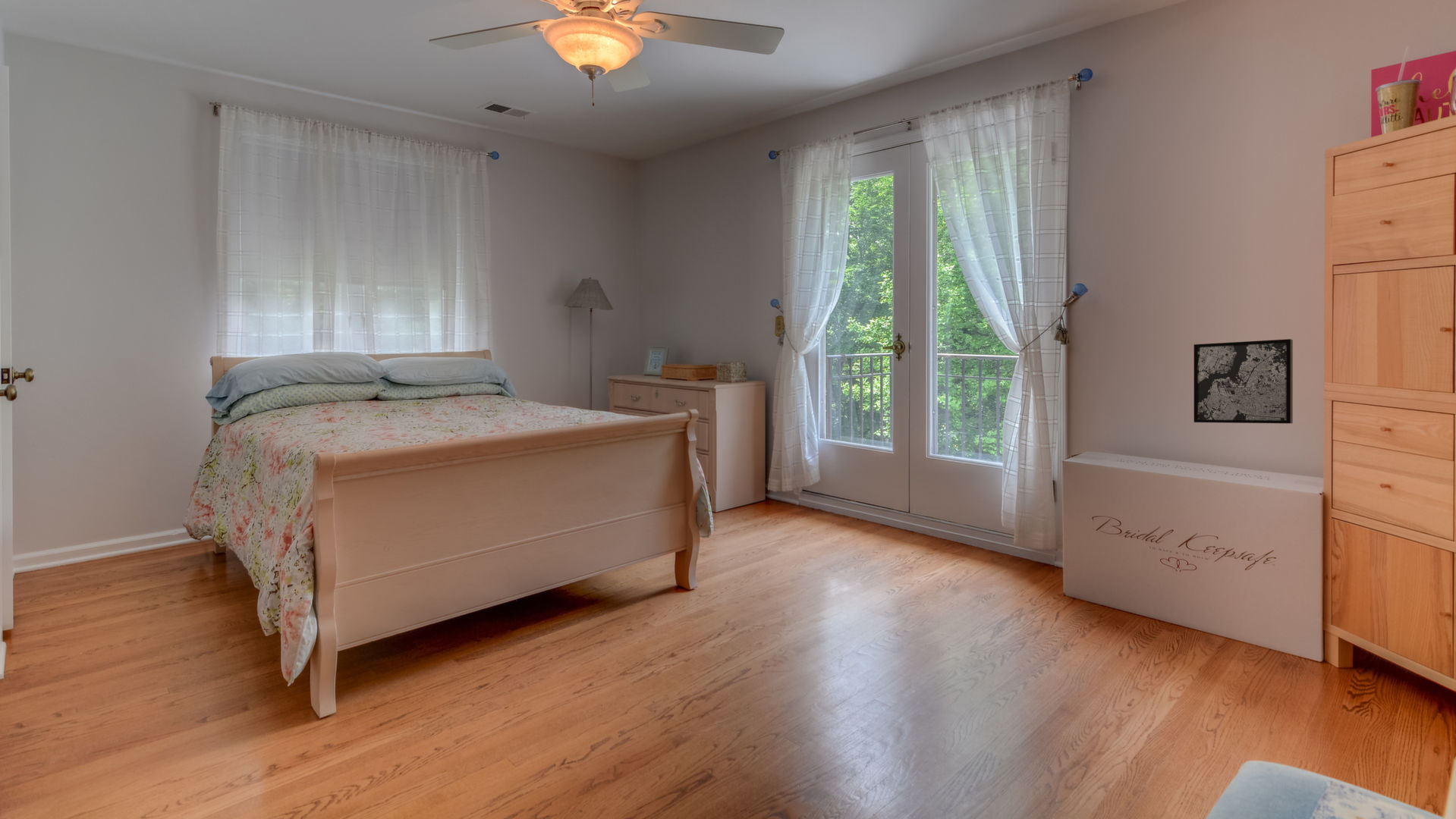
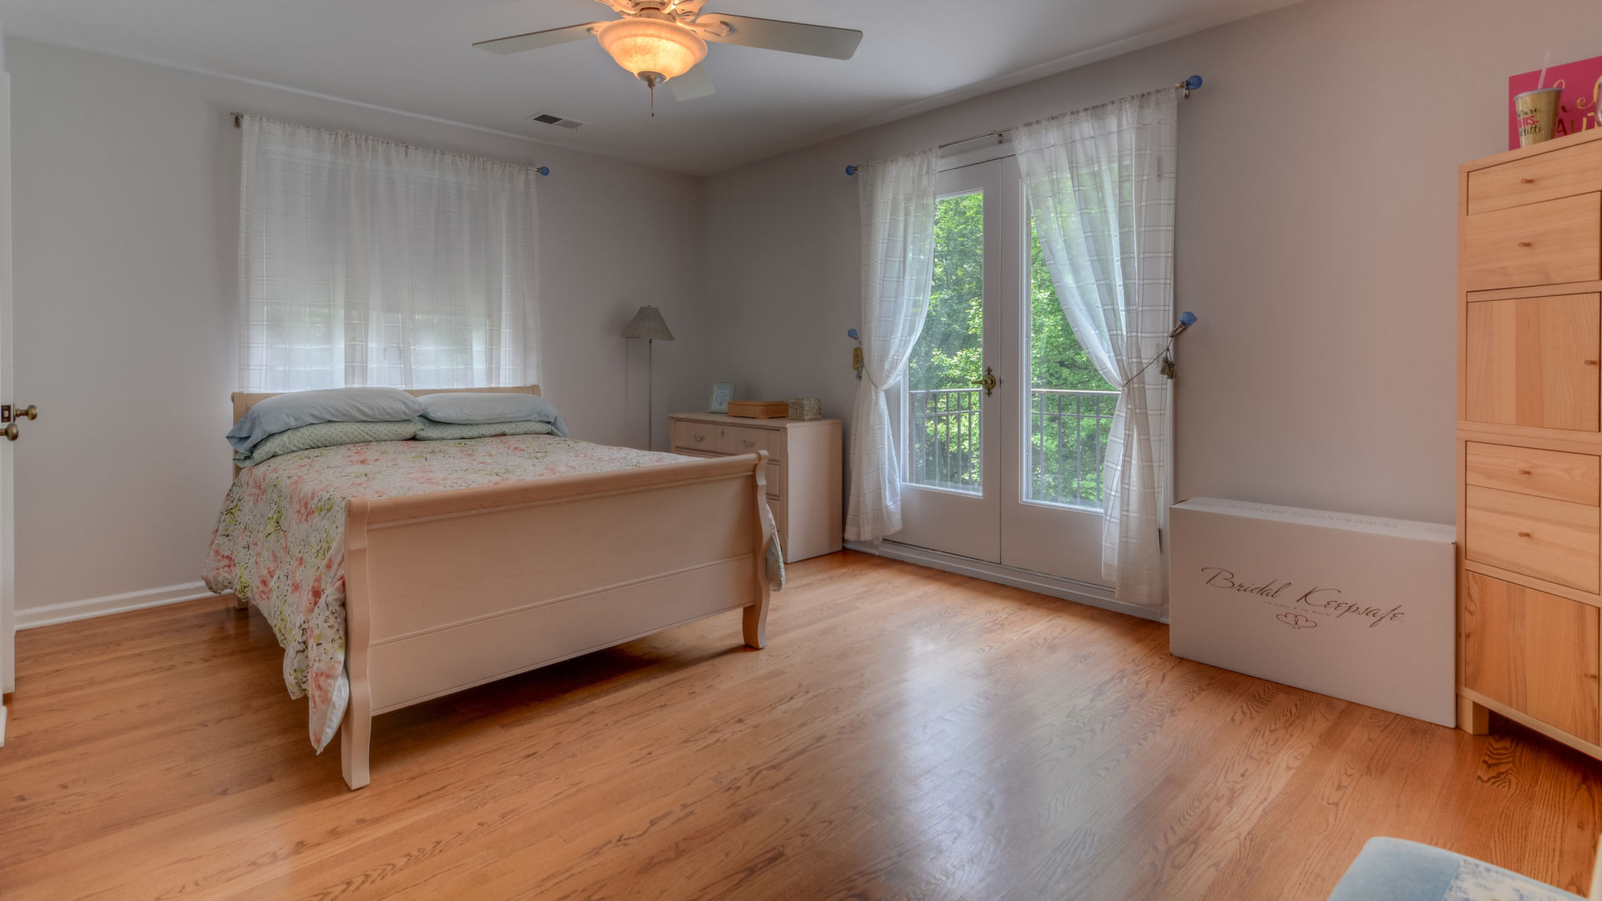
- wall art (1241, 382)
